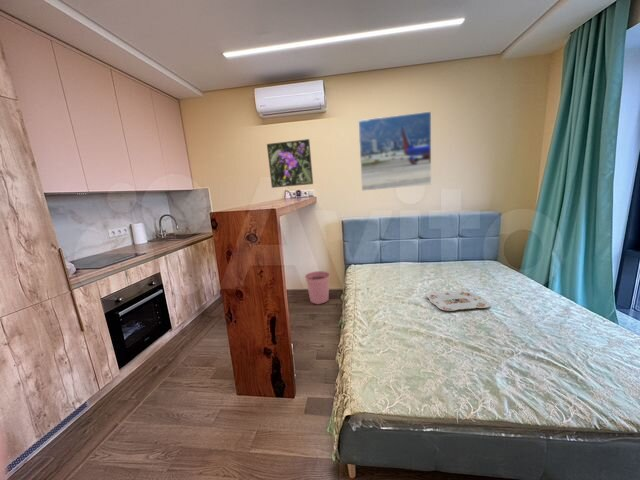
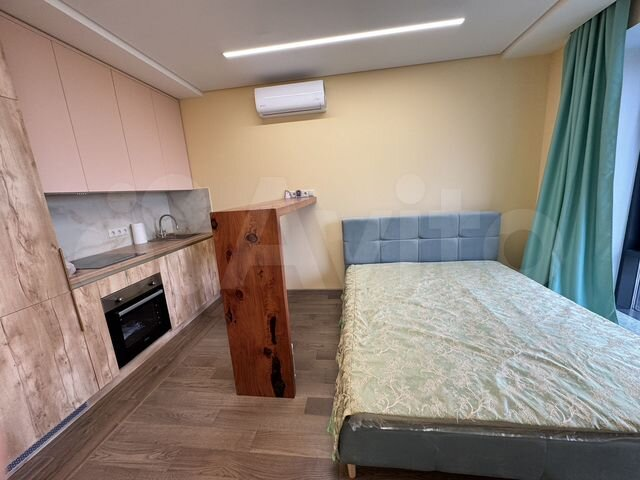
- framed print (394, 153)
- serving tray (456, 300)
- plant pot (318, 287)
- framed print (290, 164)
